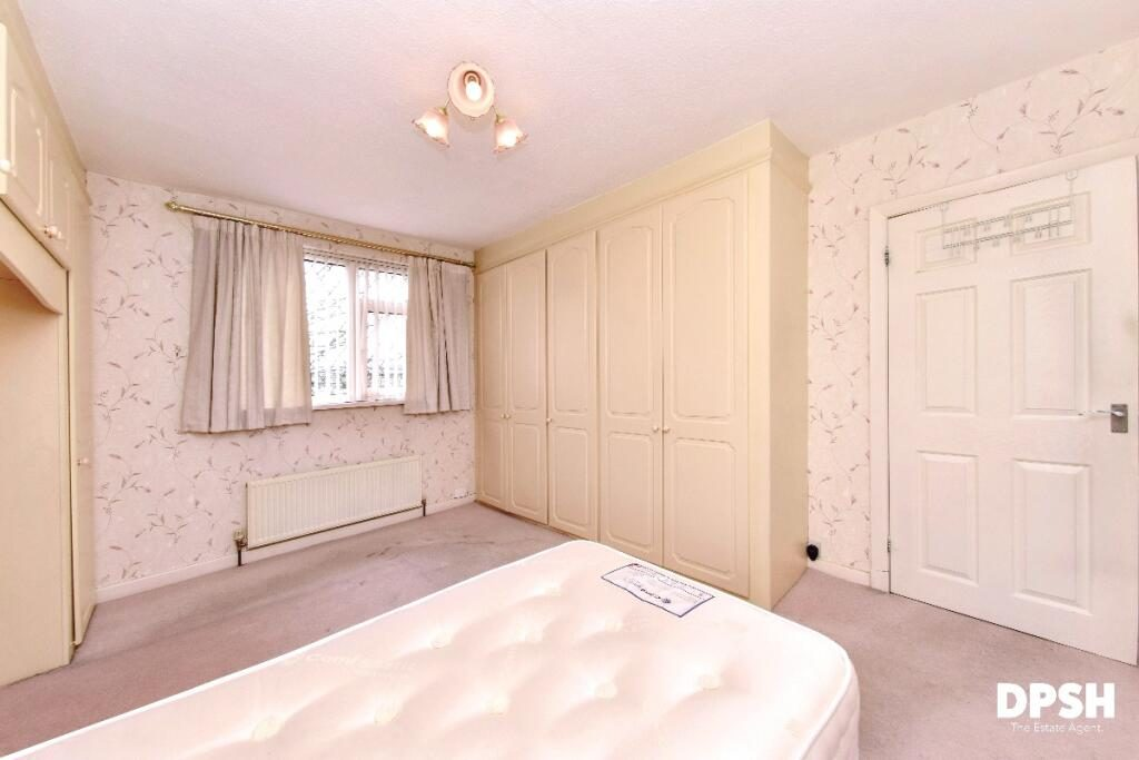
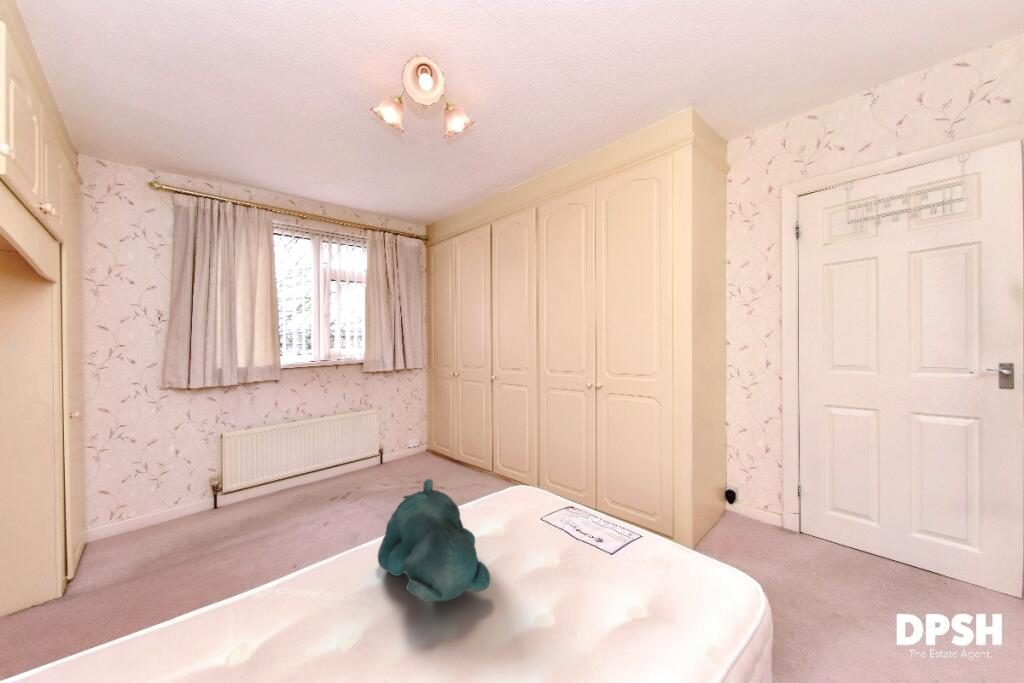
+ teddy bear (429, 536)
